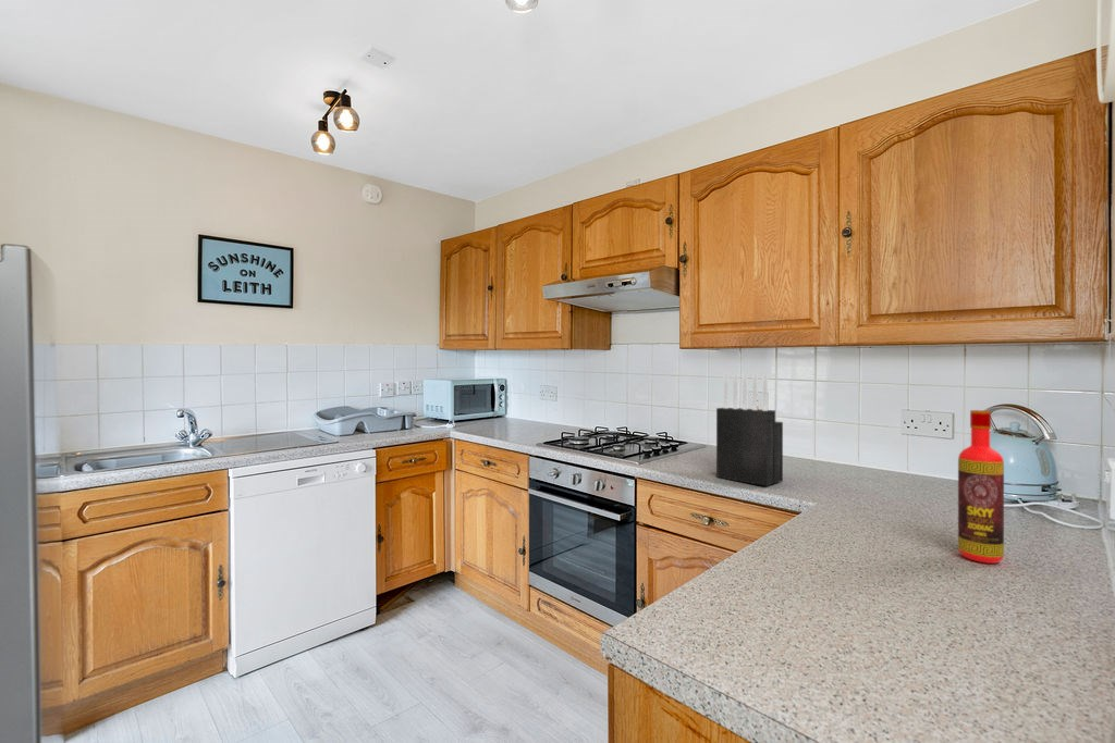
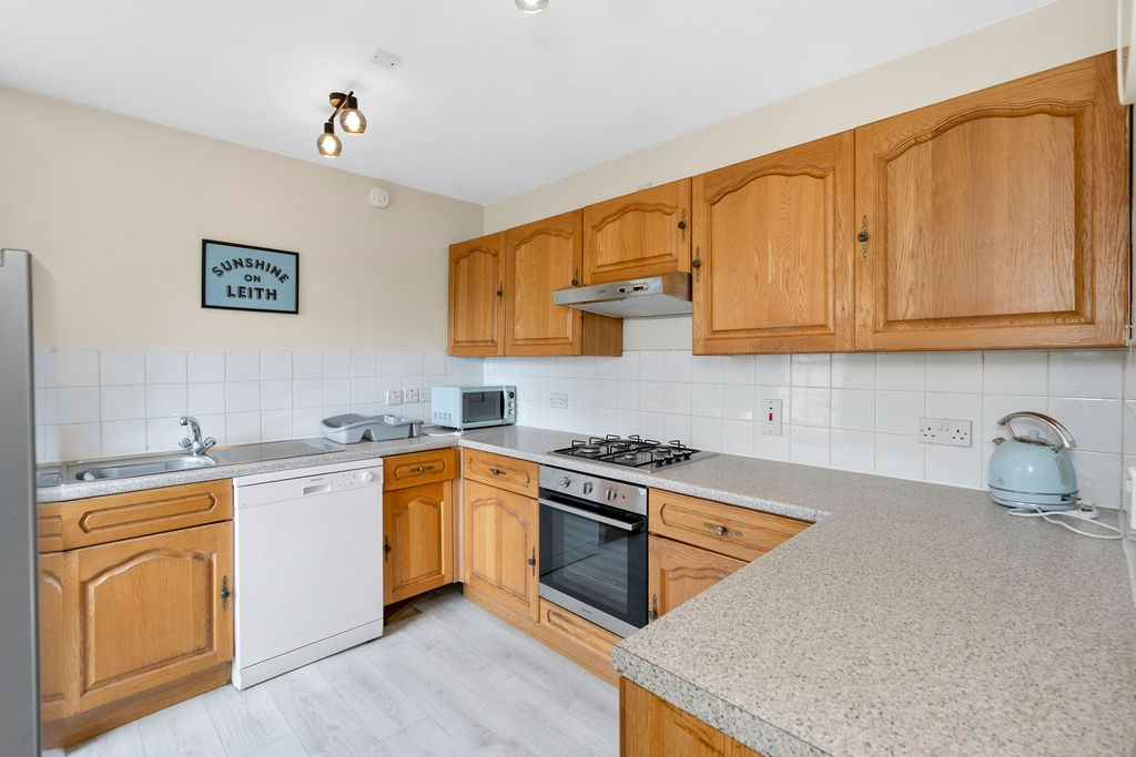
- bottle (980, 484)
- knife block (750, 425)
